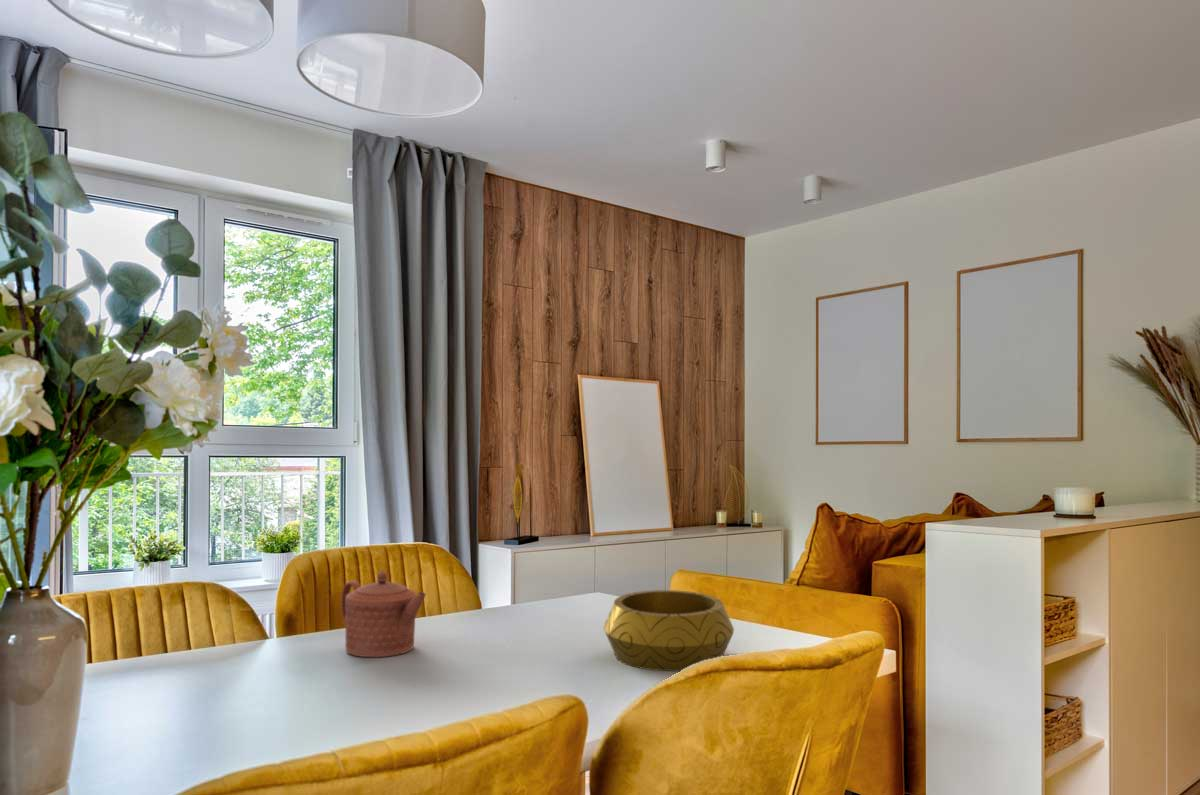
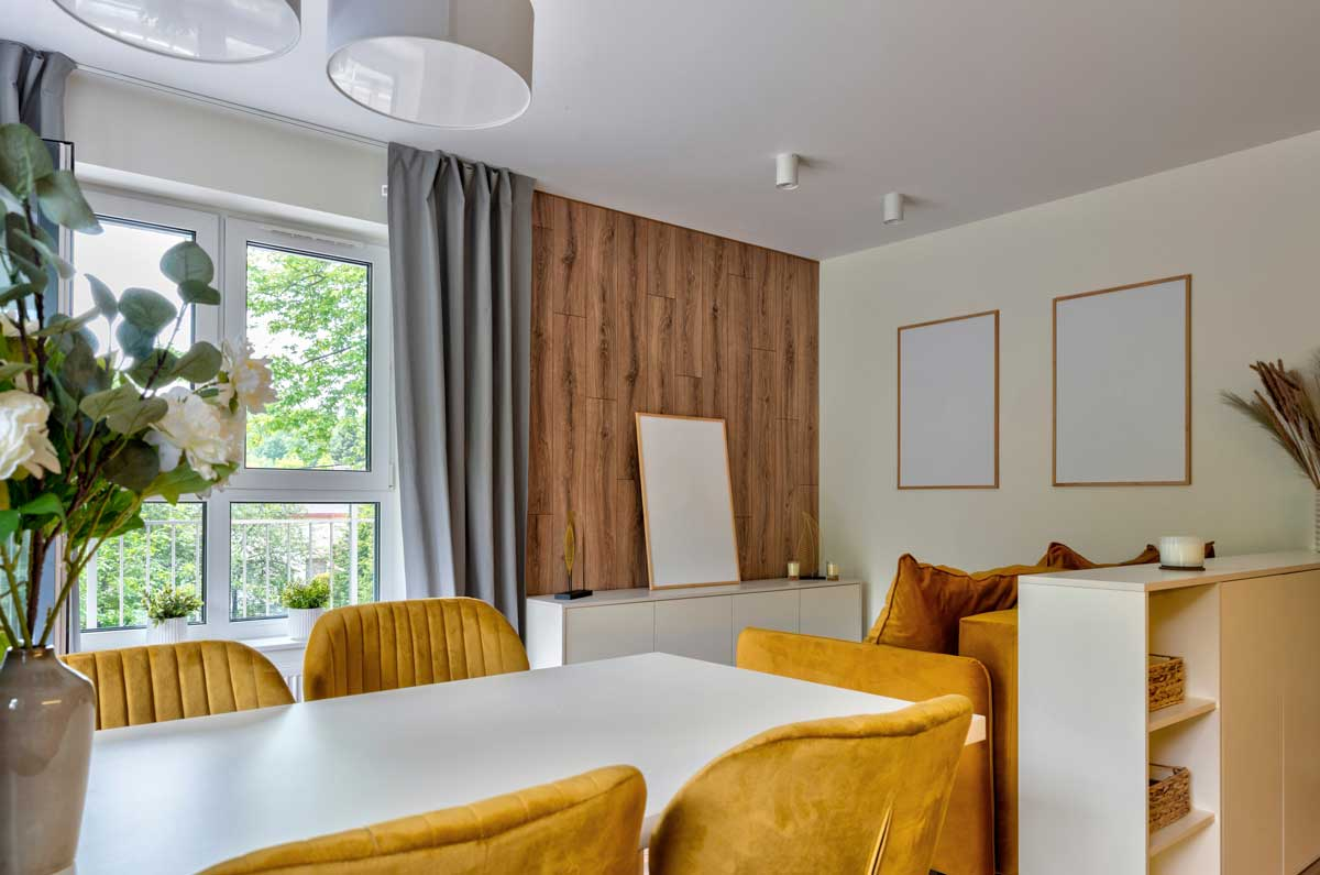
- teapot (381, 610)
- decorative bowl (668, 628)
